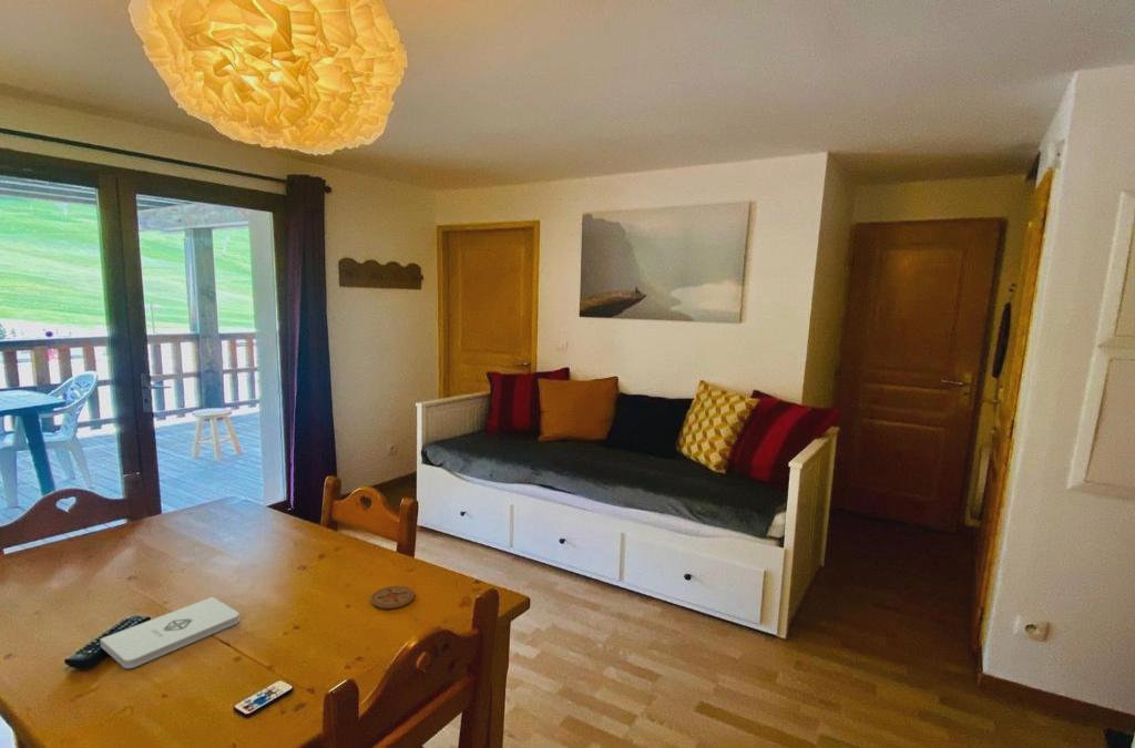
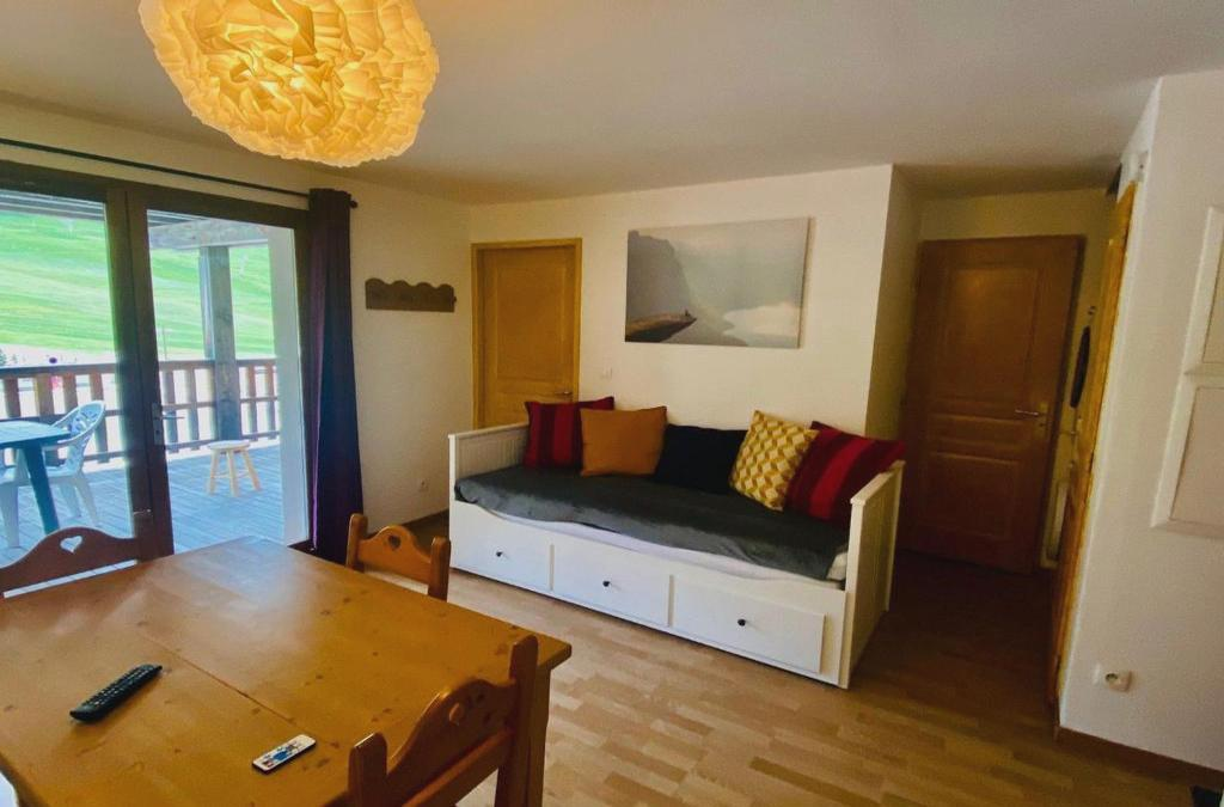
- coaster (392, 596)
- notepad (174, 629)
